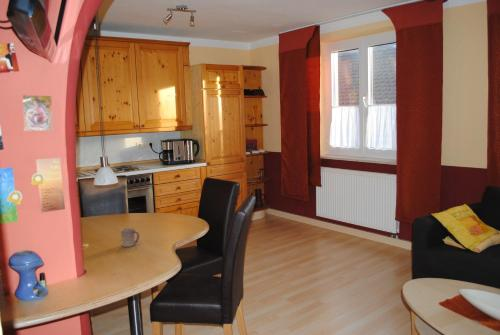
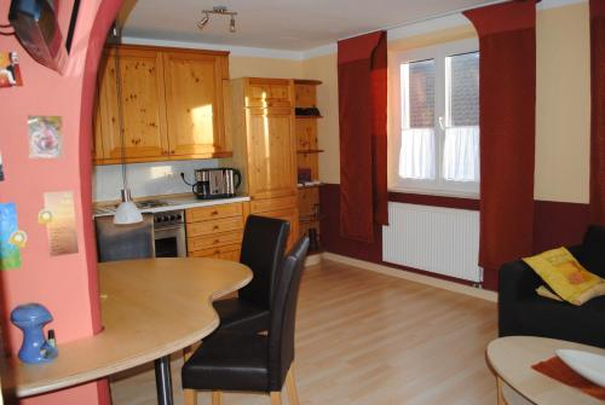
- cup (130, 237)
